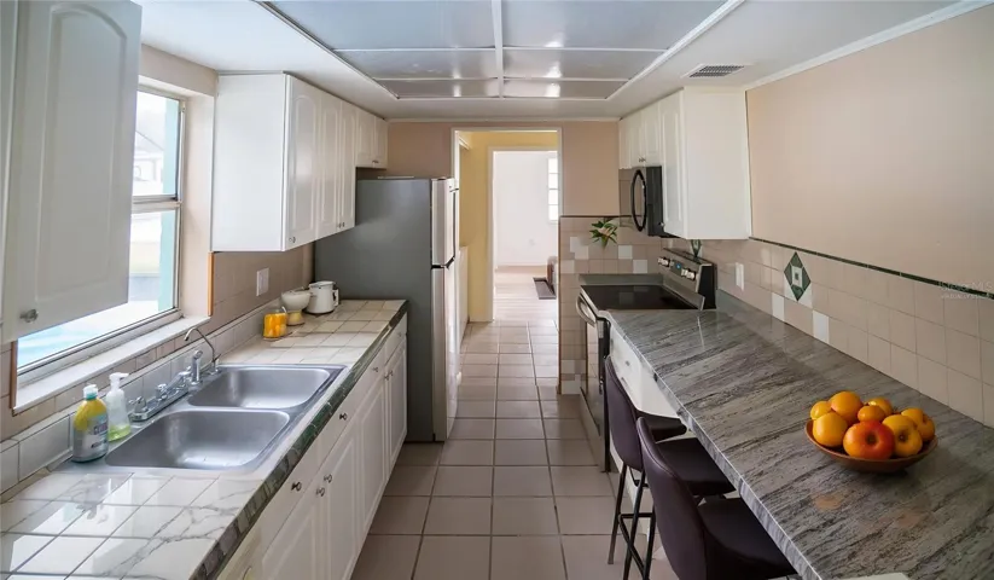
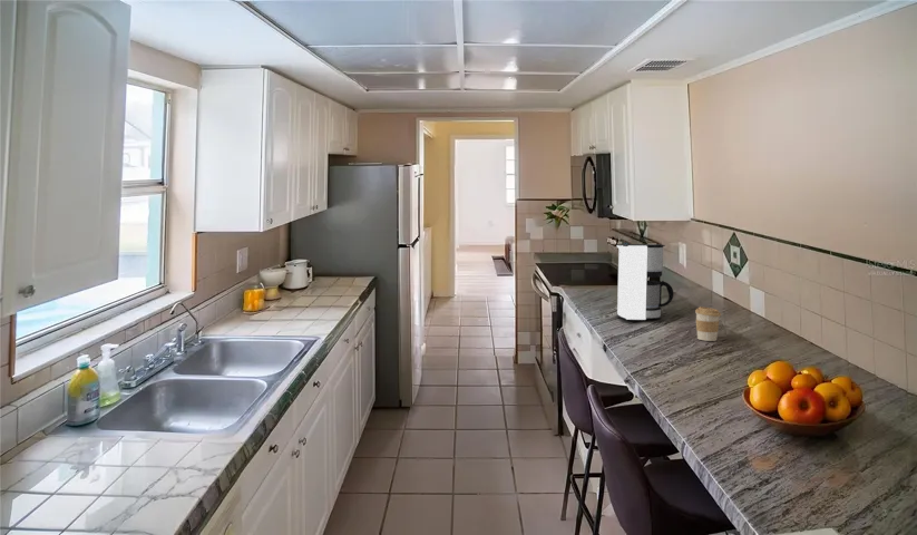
+ coffee cup (708, 323)
+ coffee maker (645, 281)
